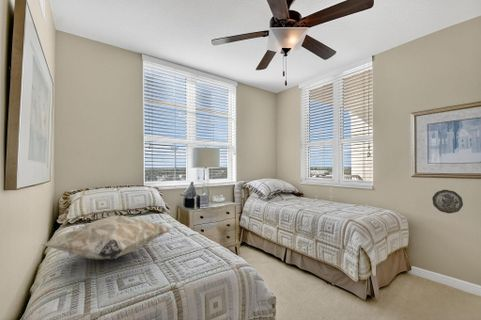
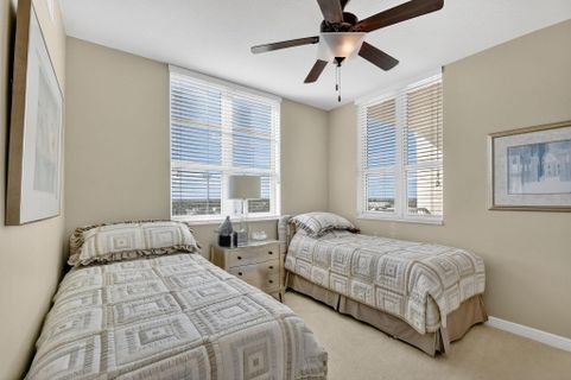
- decorative plate (447, 201)
- decorative pillow (113, 236)
